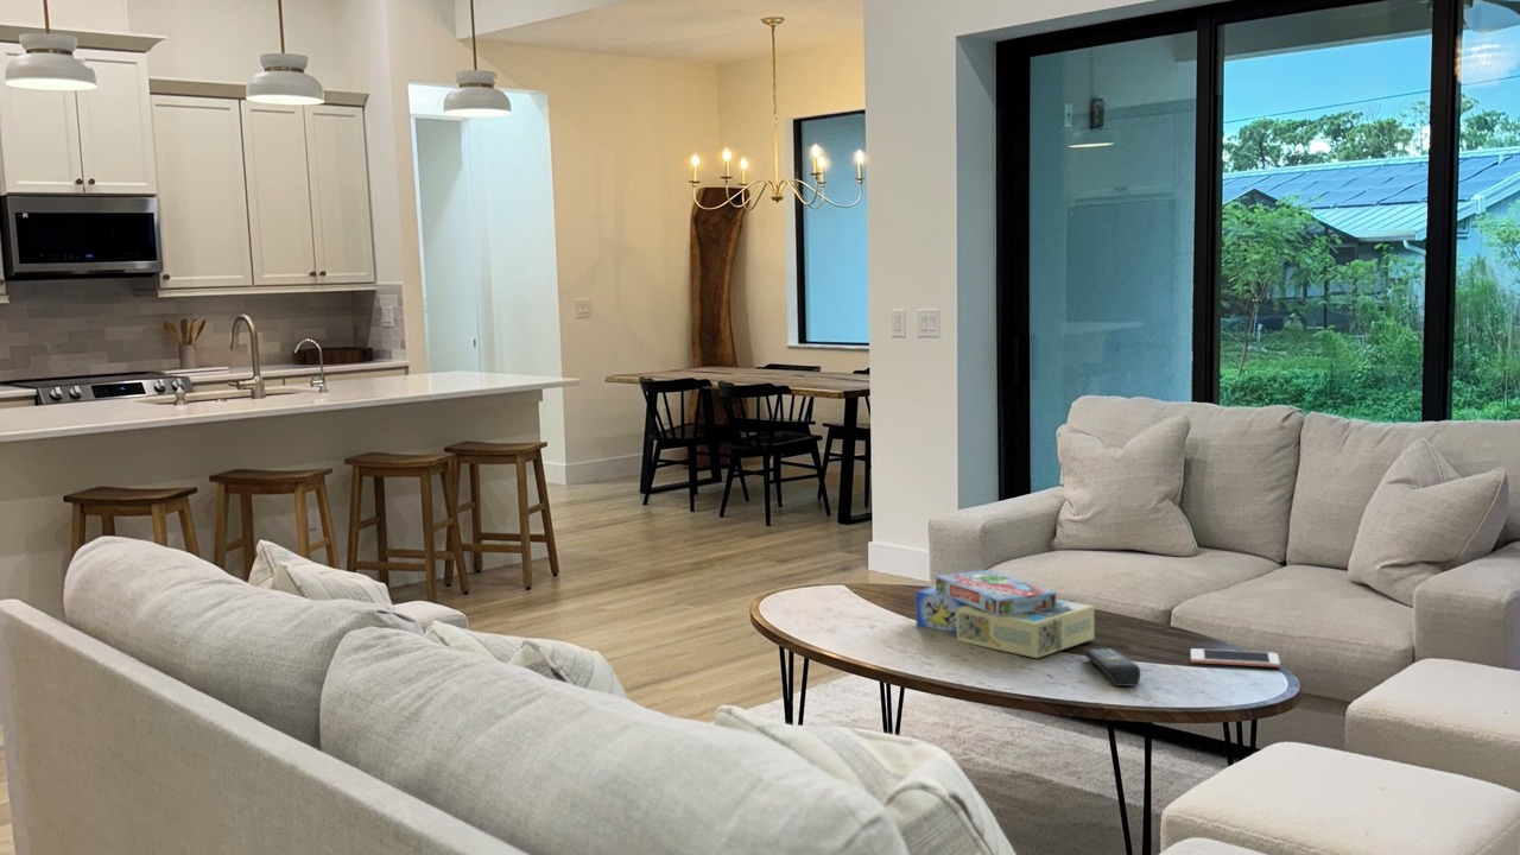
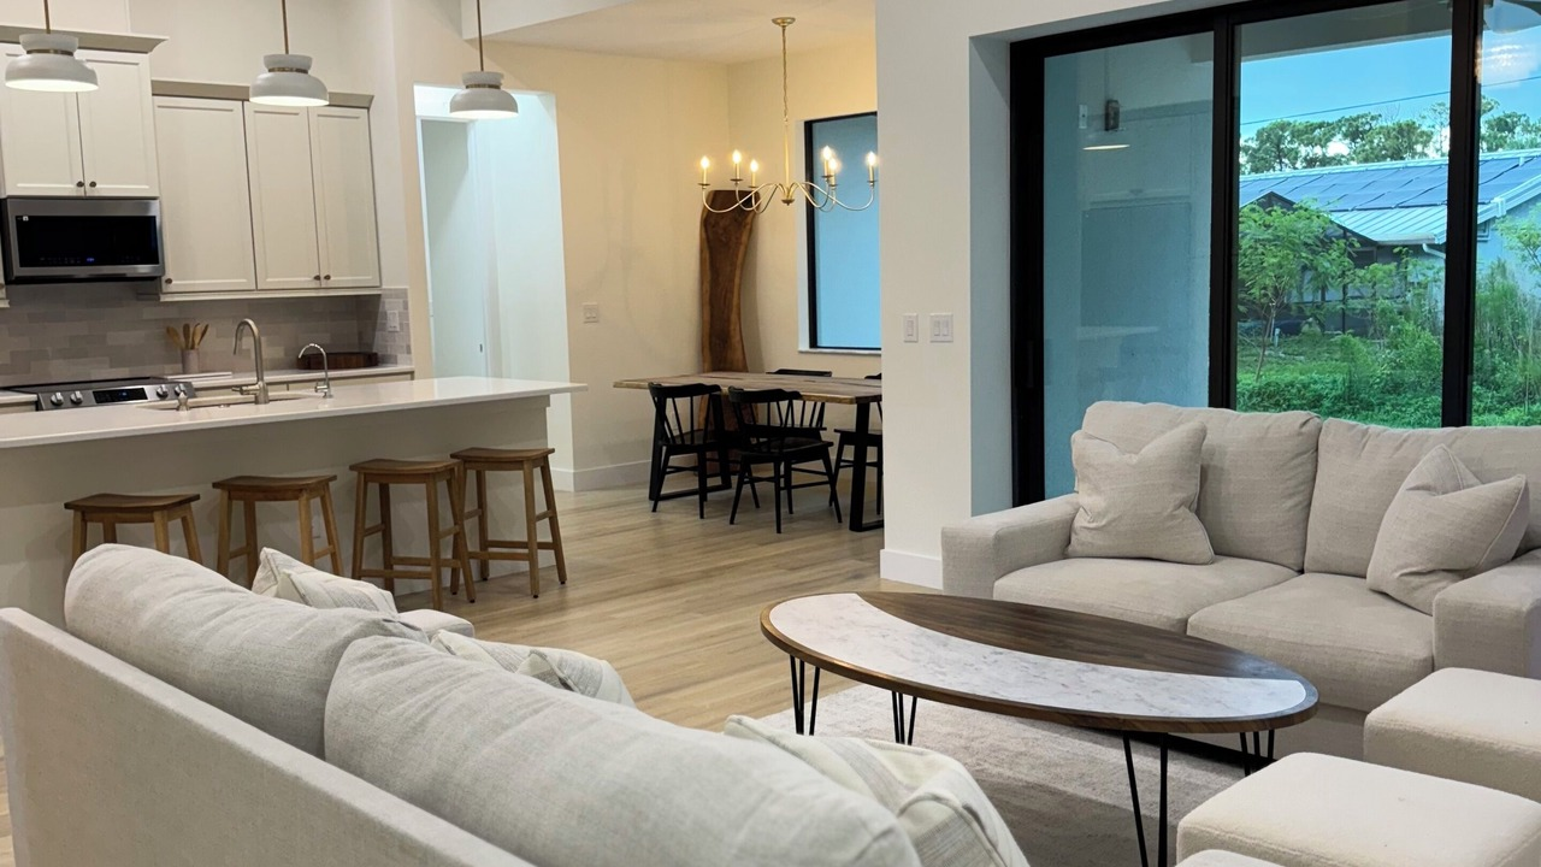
- remote control (1112, 663)
- cell phone (1234, 658)
- board game (1006, 603)
